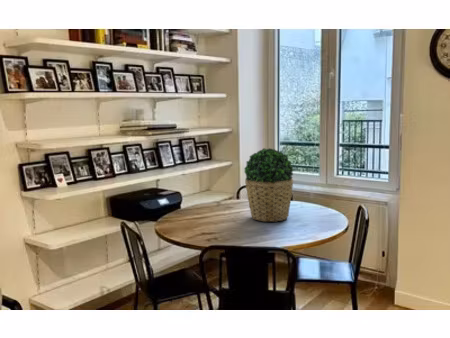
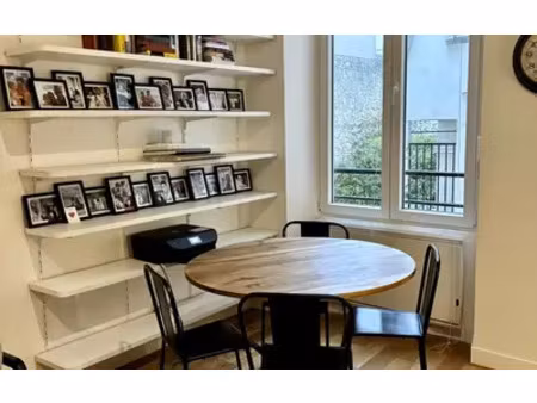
- potted plant (269, 183)
